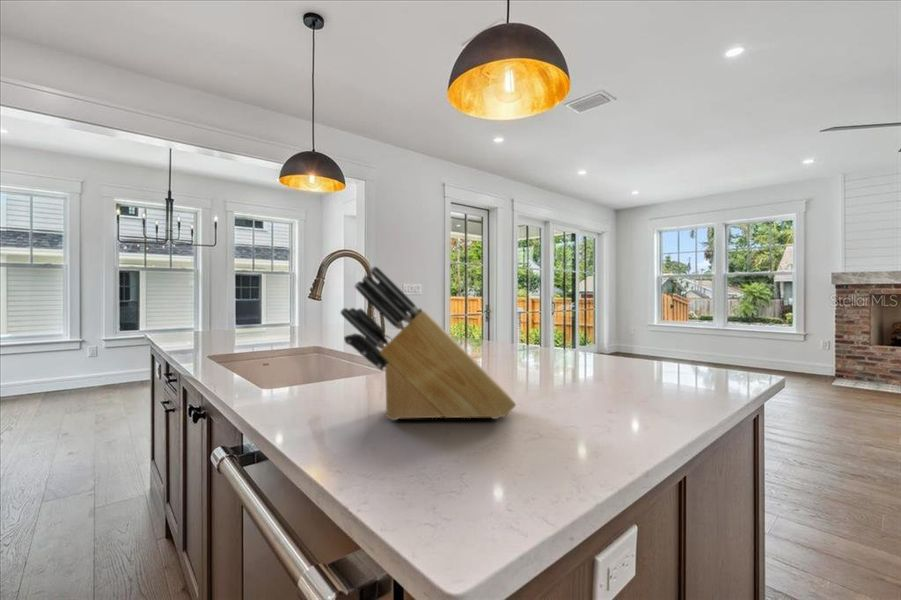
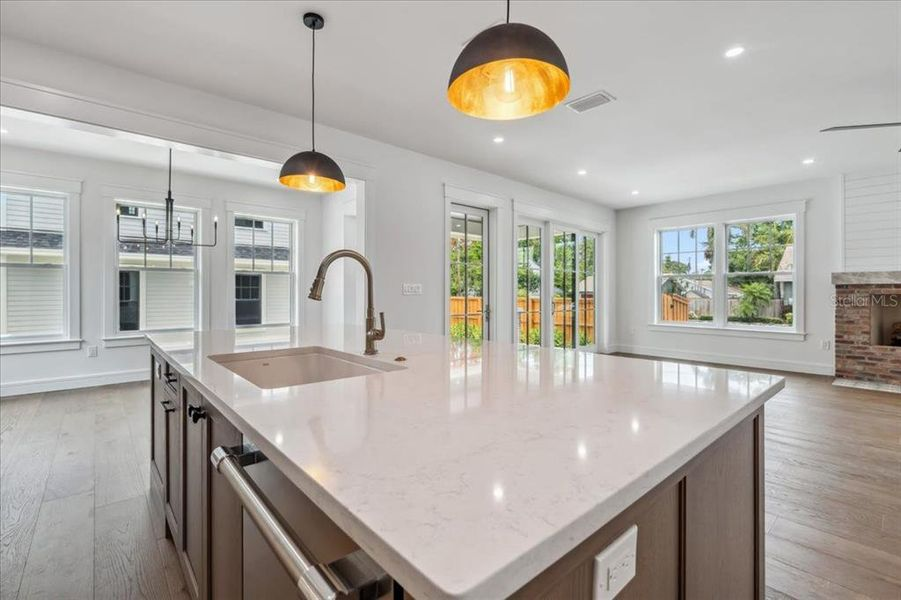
- knife block (428, 340)
